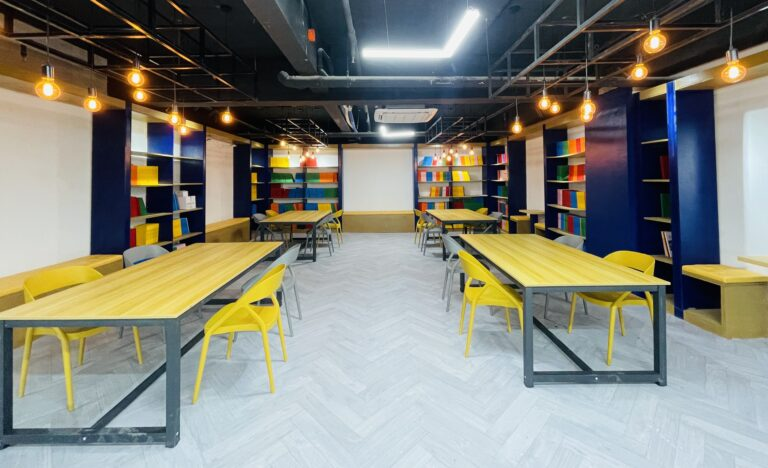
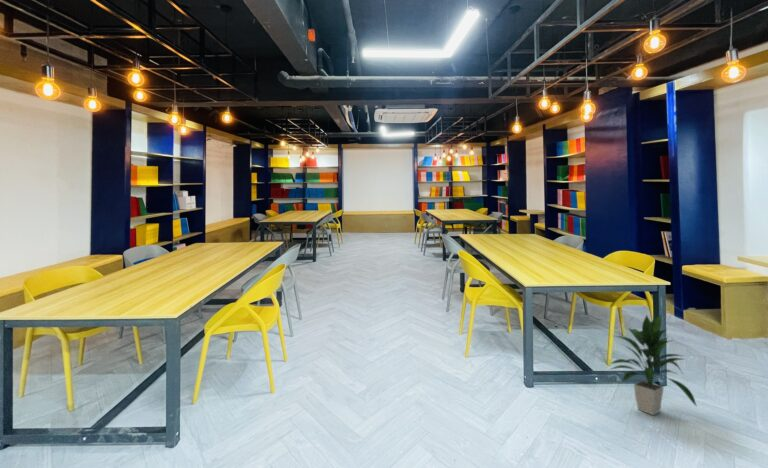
+ indoor plant (650, 364)
